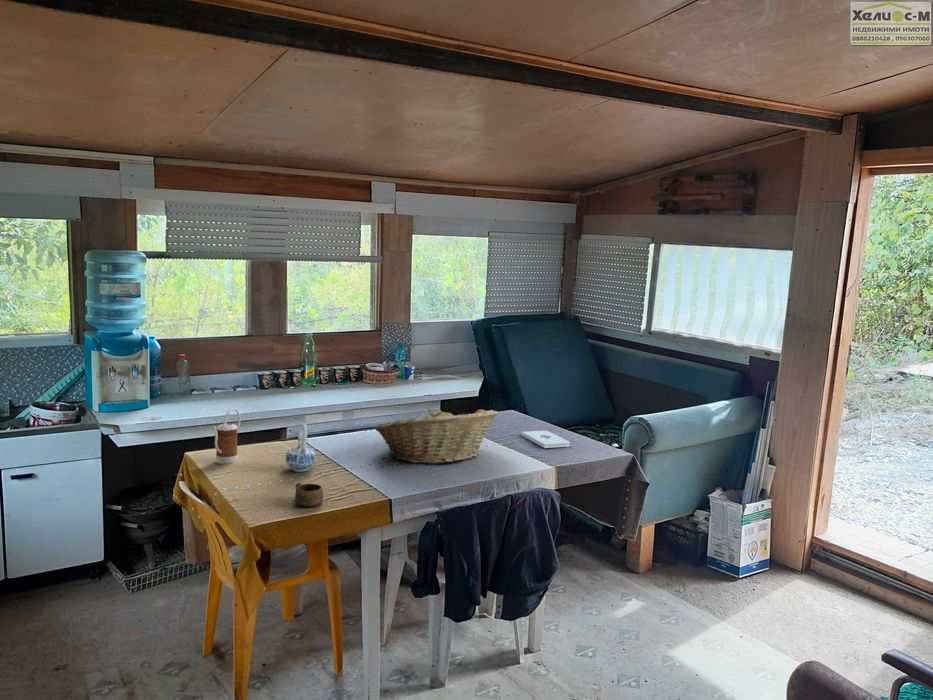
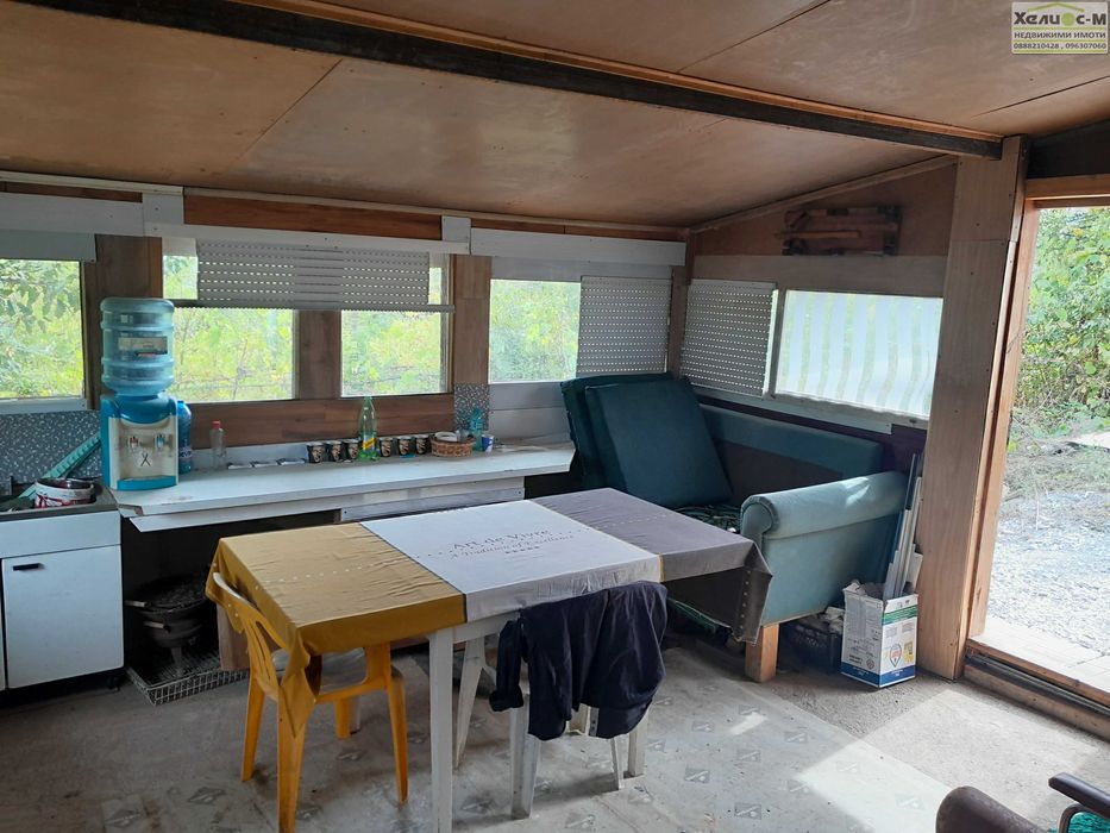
- notepad (545, 438)
- kettle (226, 435)
- fruit basket (437, 430)
- cup (307, 493)
- ceramic pitcher (300, 446)
